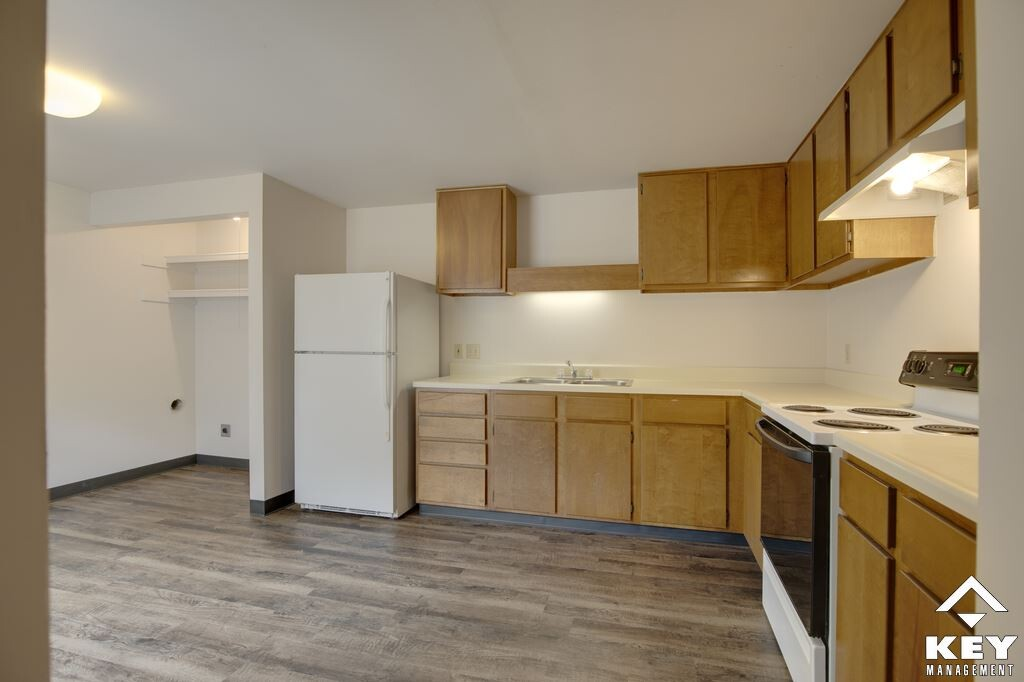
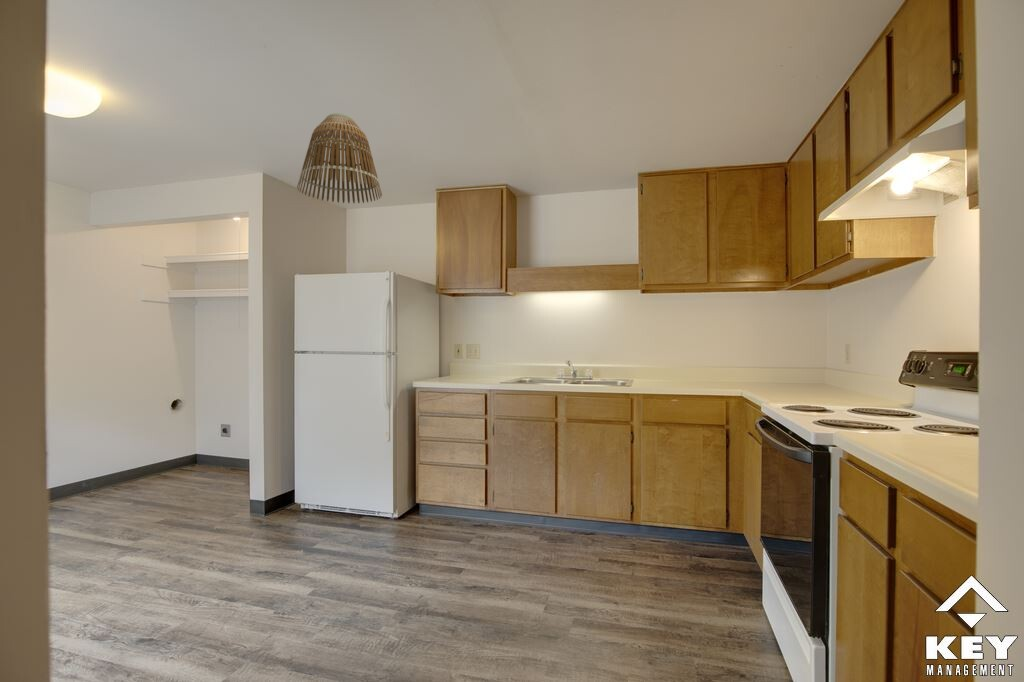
+ lamp shade (341, 155)
